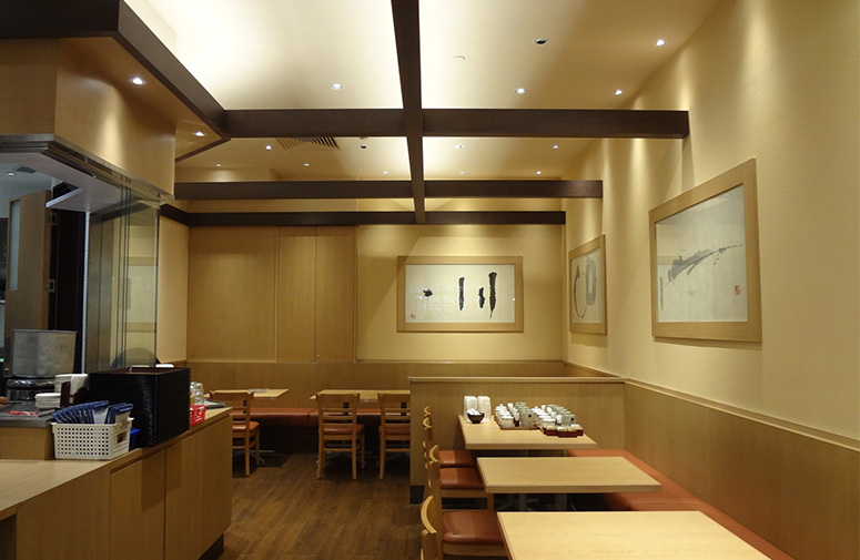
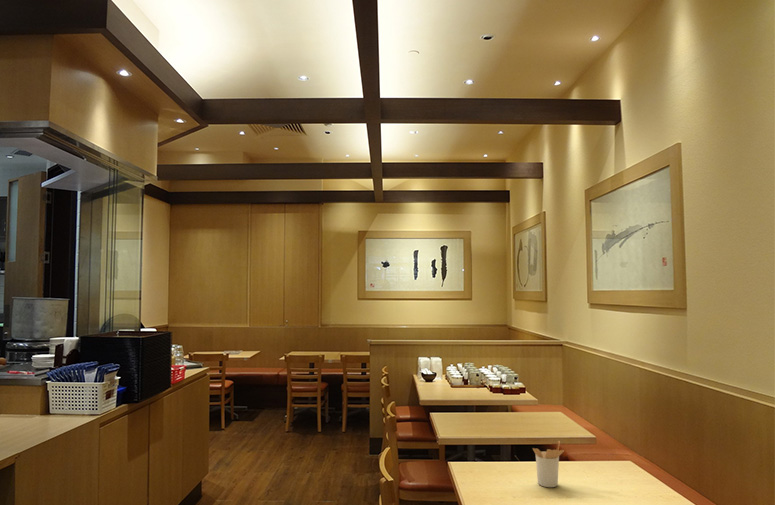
+ utensil holder (550, 464)
